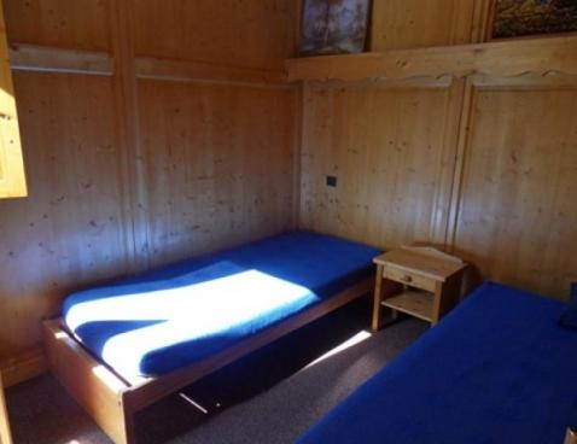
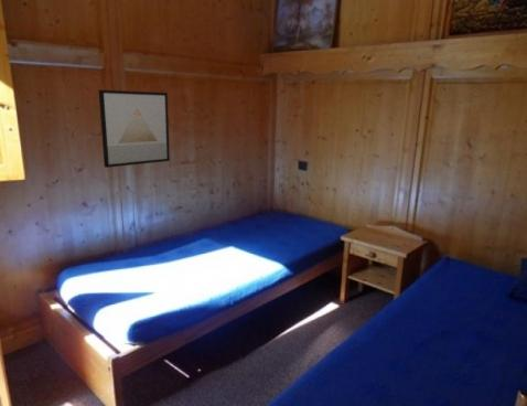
+ wall art (137, 128)
